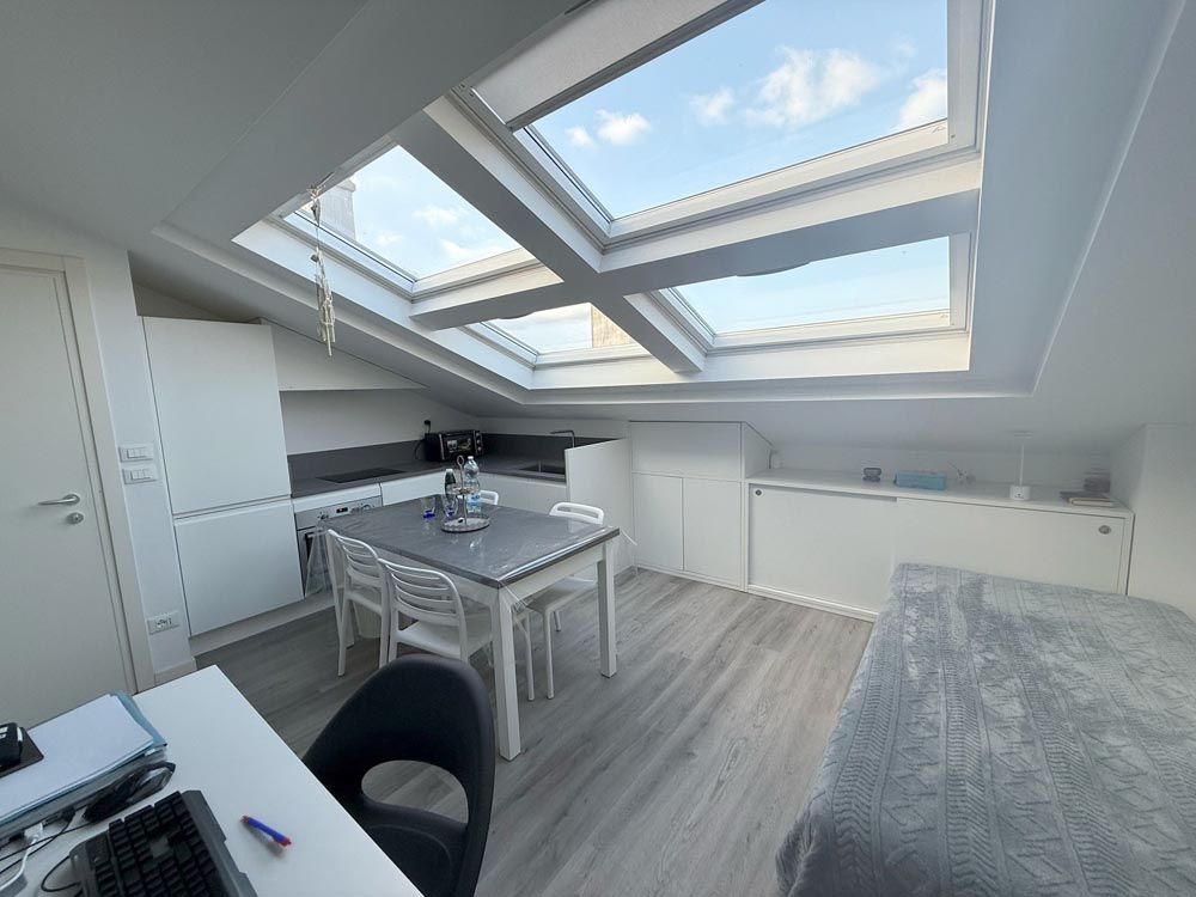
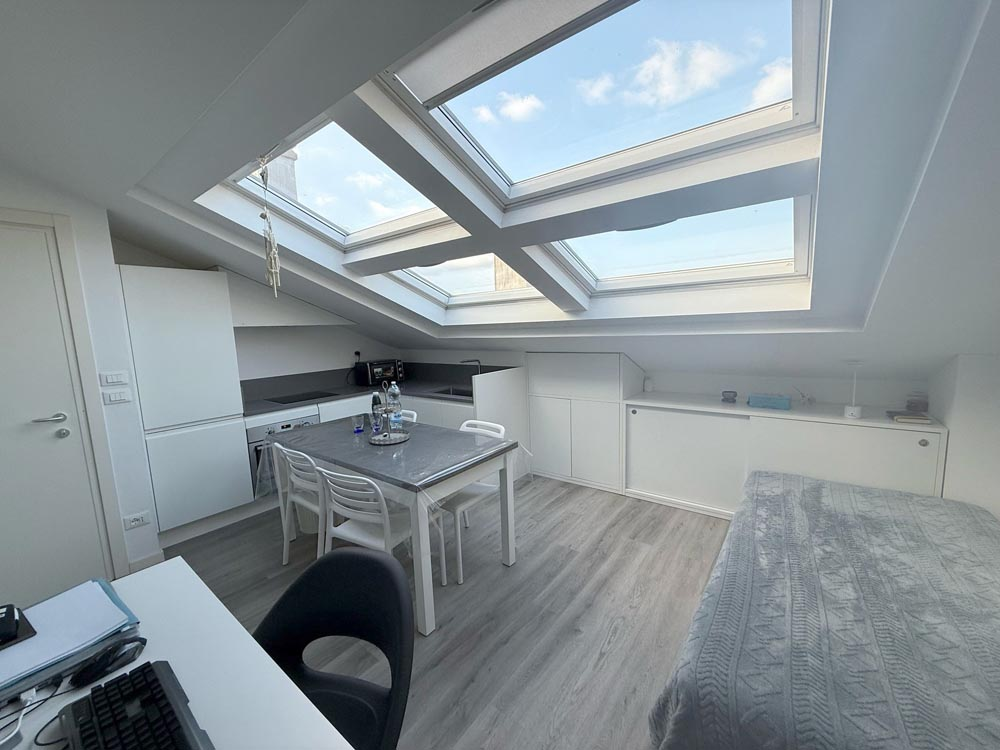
- pen (264, 829)
